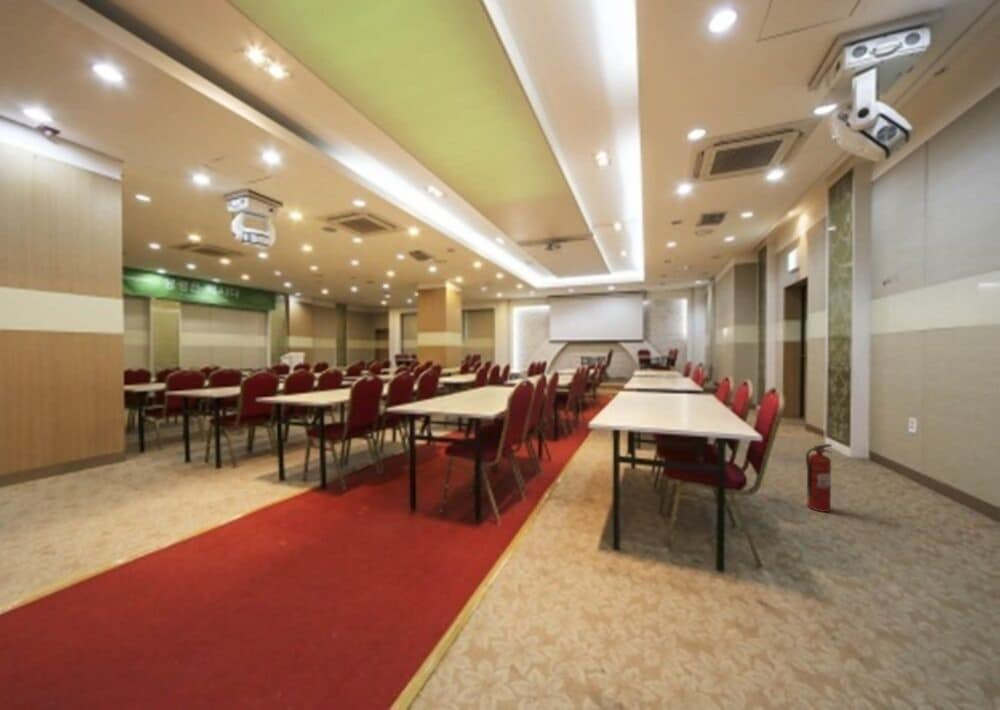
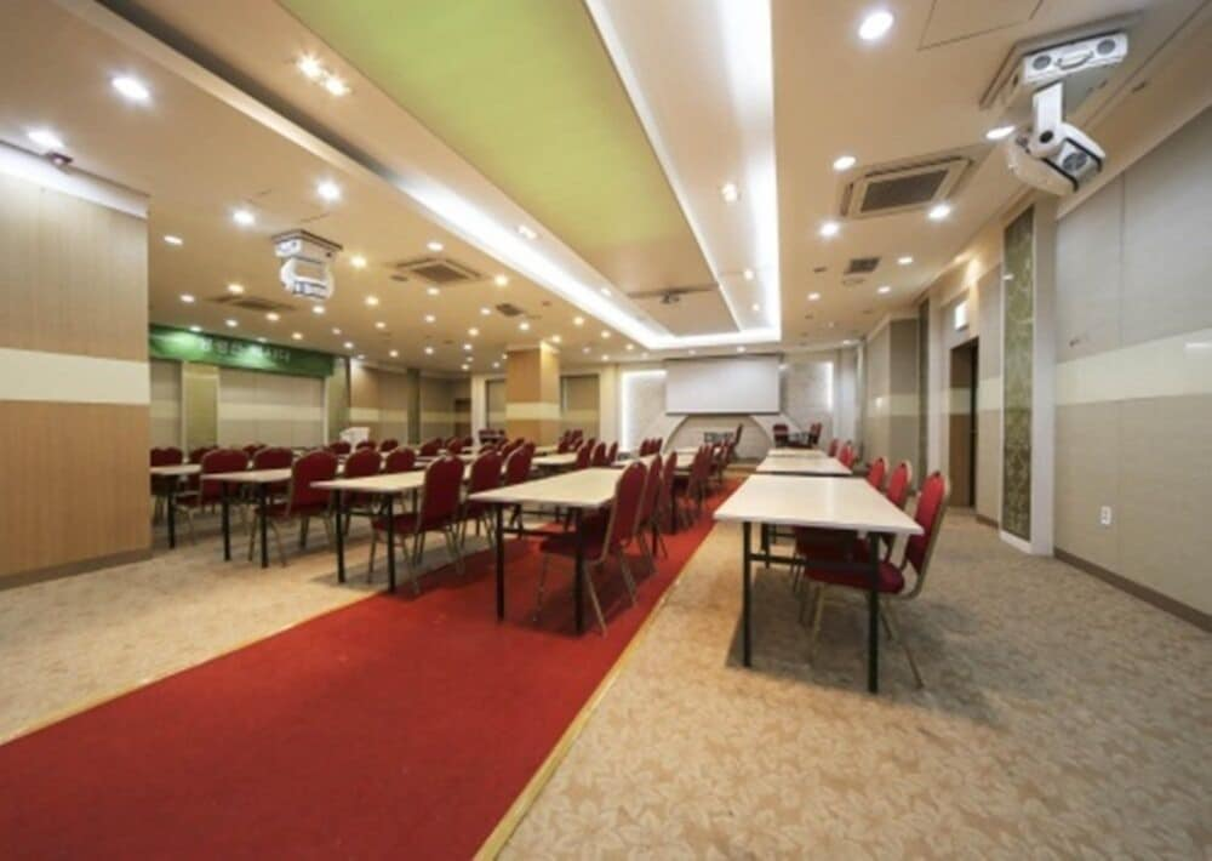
- fire extinguisher (818, 476)
